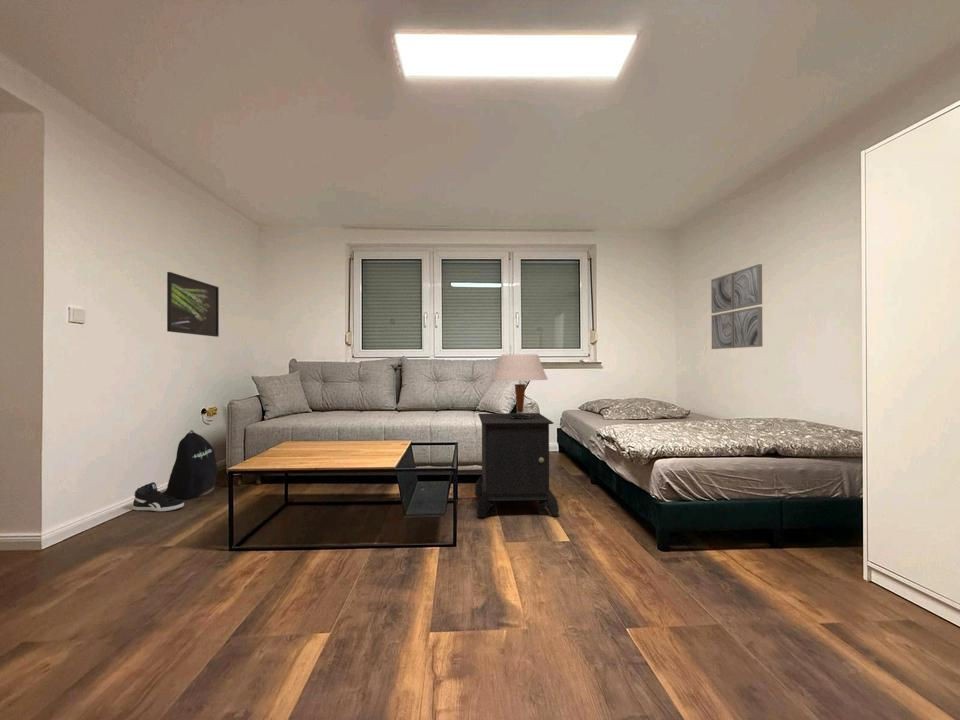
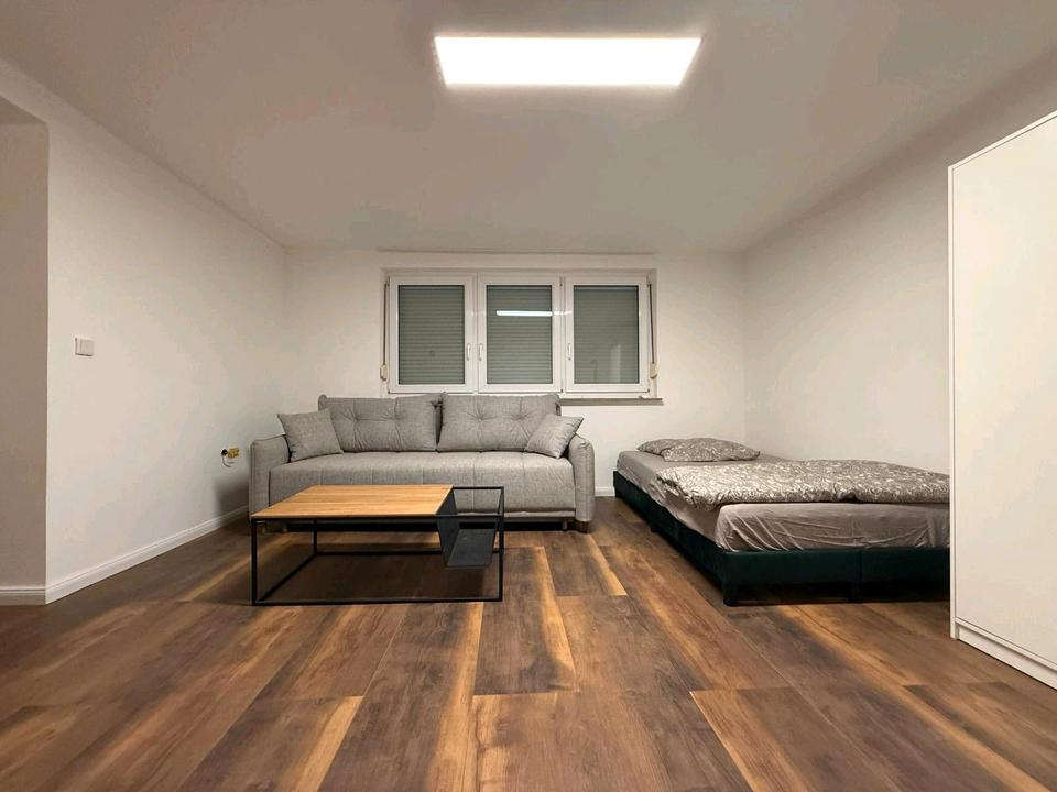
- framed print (195, 307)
- wall art (734, 309)
- table lamp (519, 386)
- nightstand (513, 461)
- sneaker (157, 495)
- backpack (190, 461)
